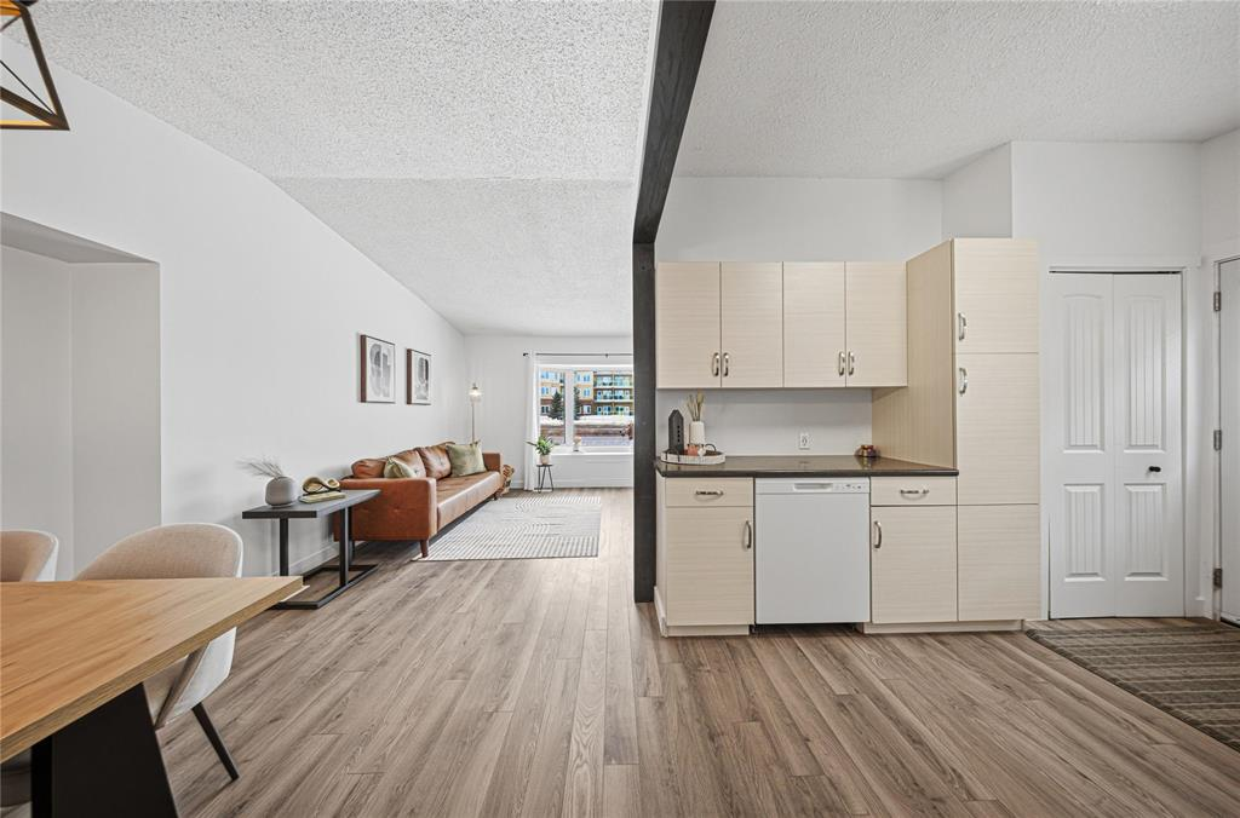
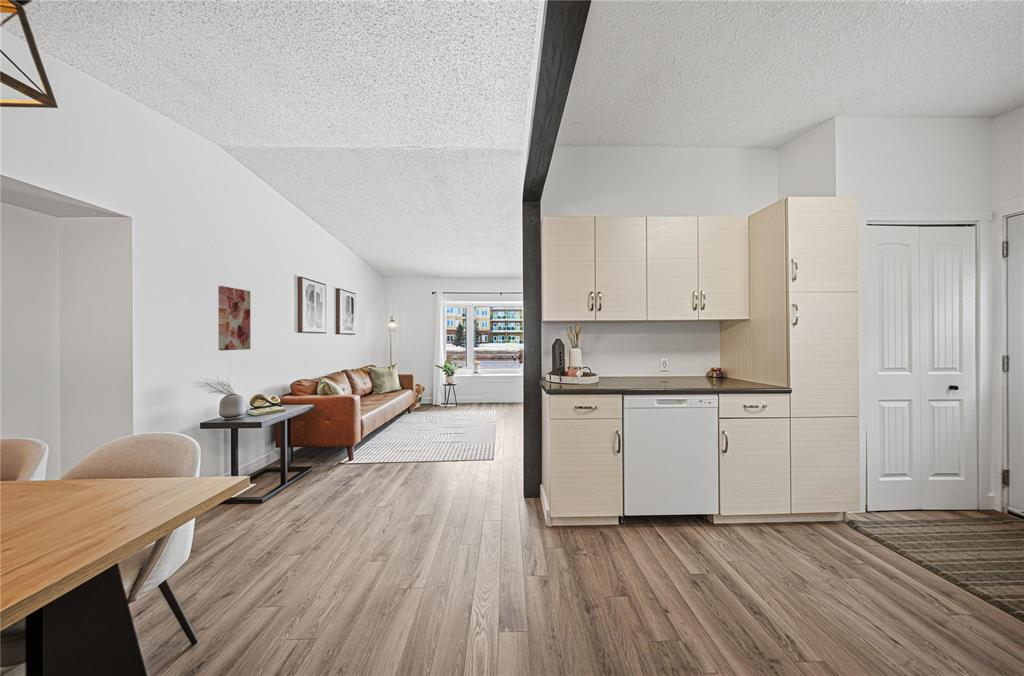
+ wall art (235, 319)
